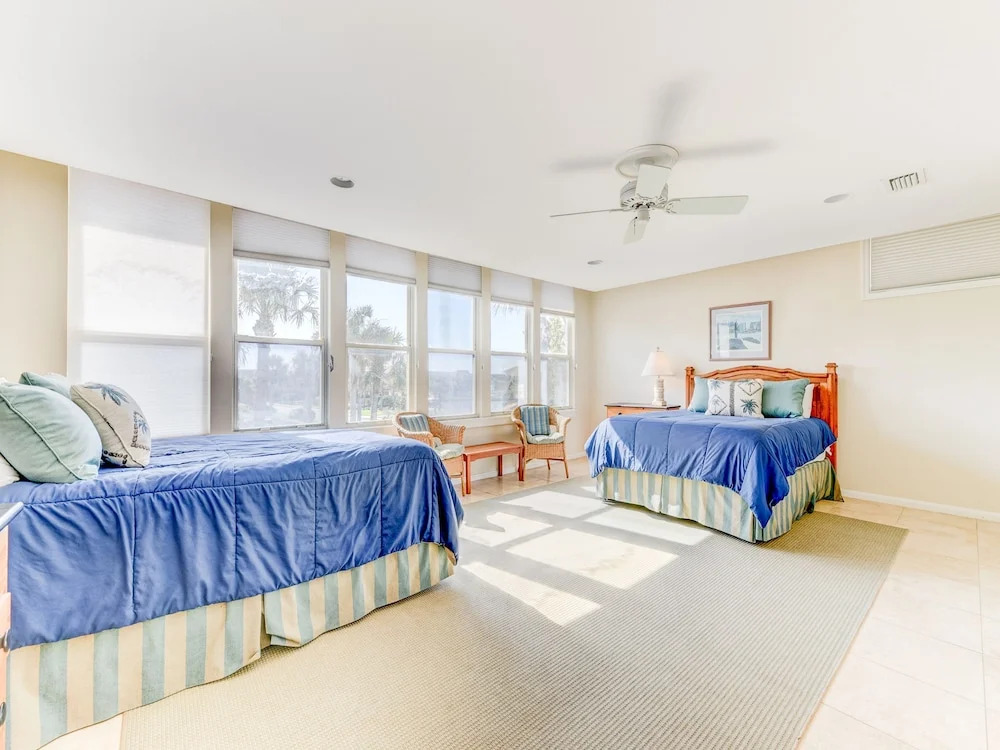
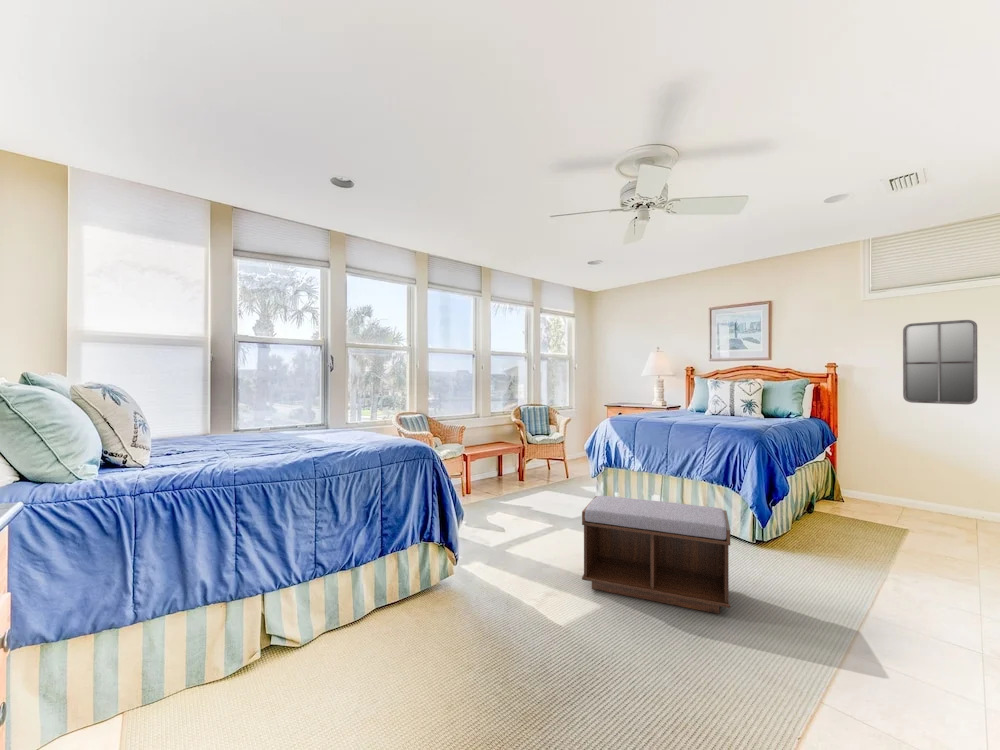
+ bench (654, 547)
+ home mirror (938, 362)
